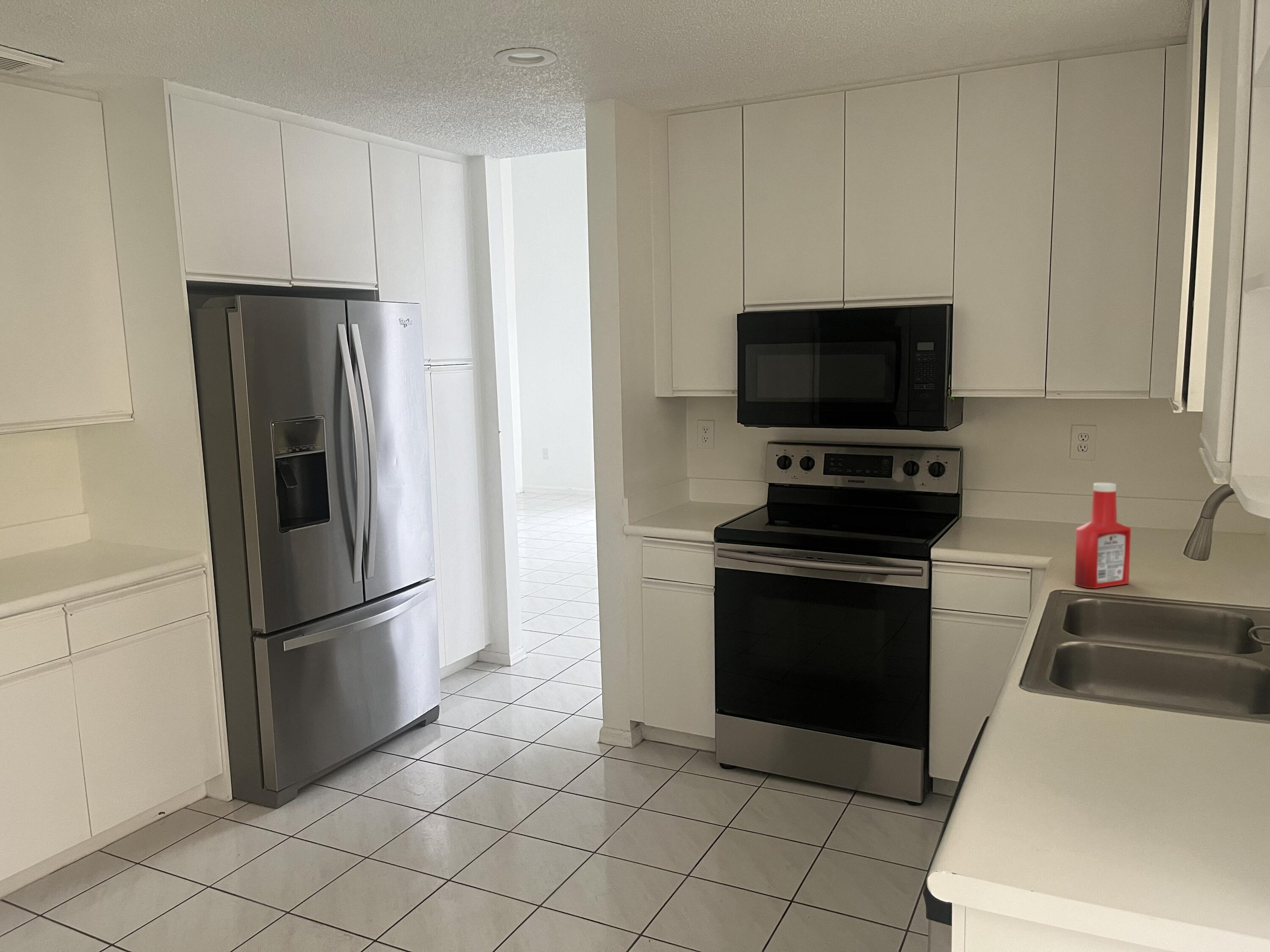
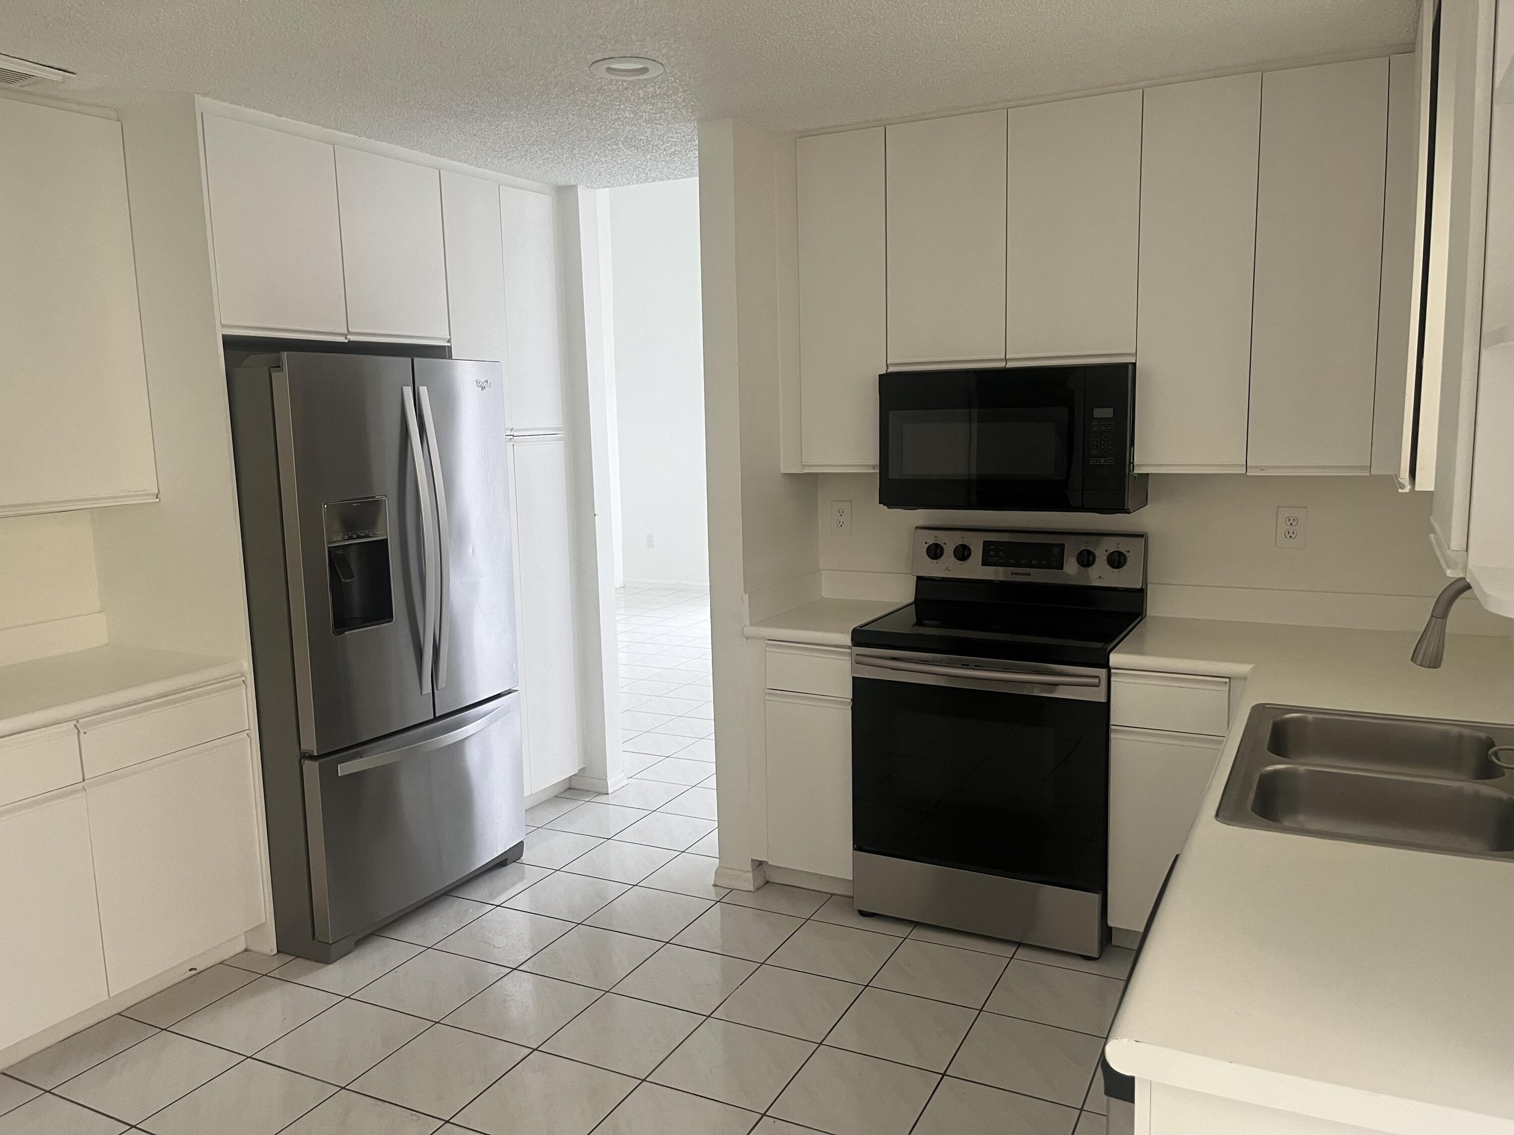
- soap bottle (1103, 534)
